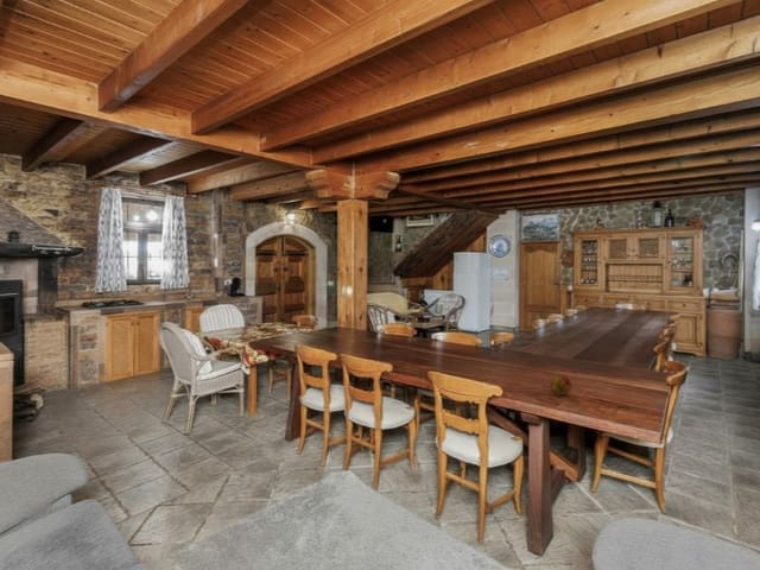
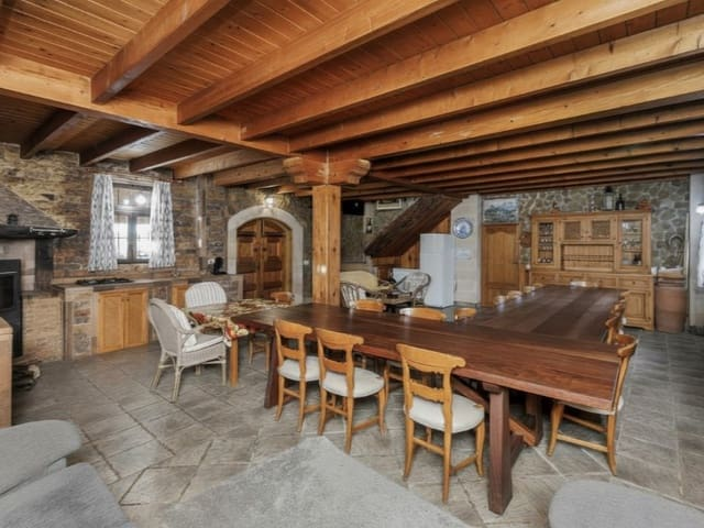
- fruit (560, 385)
